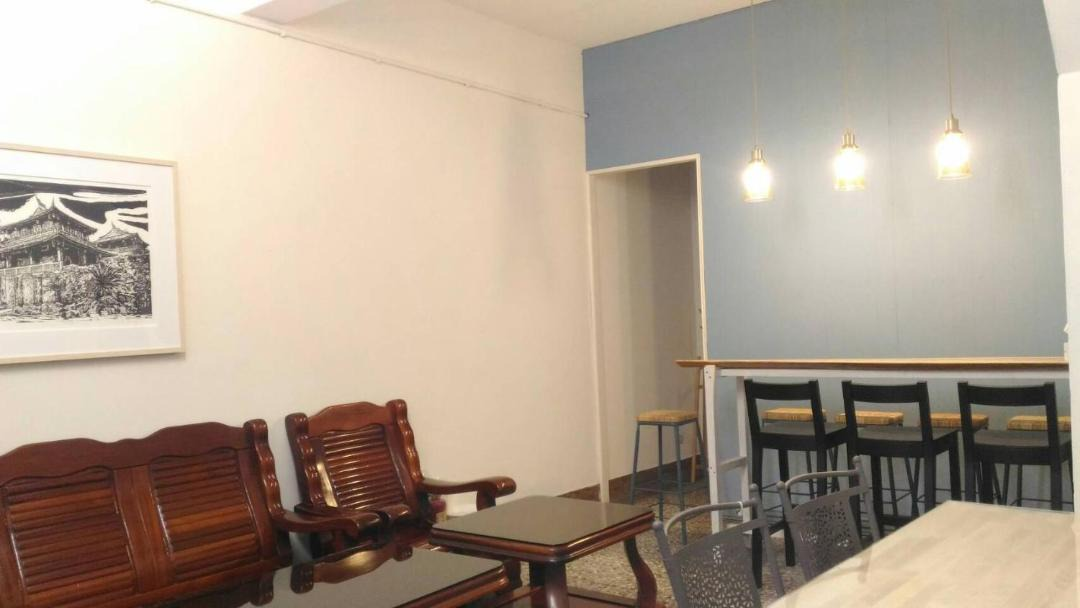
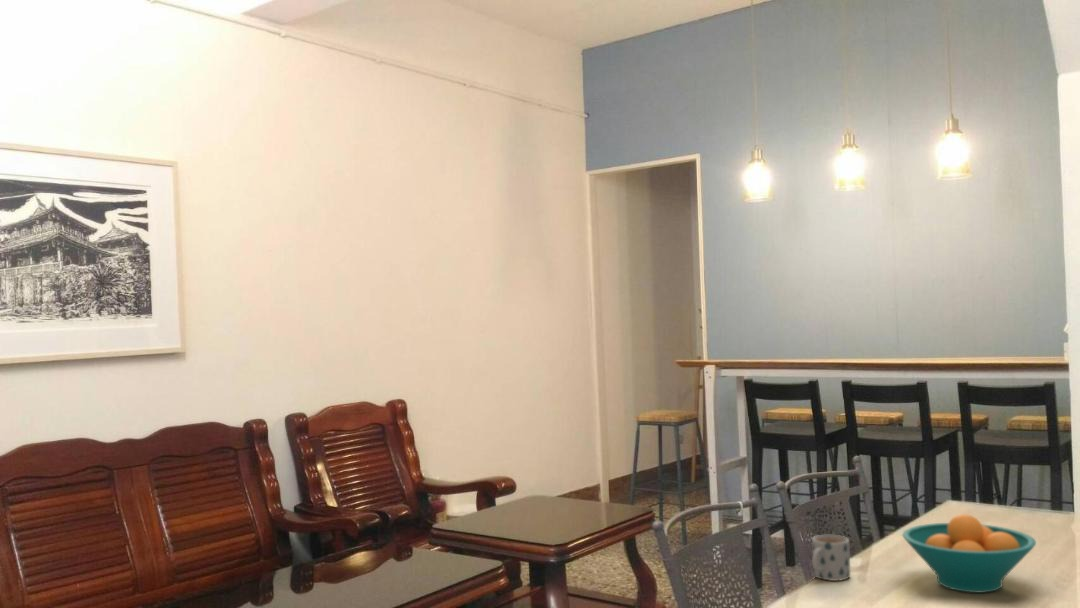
+ fruit bowl (967, 549)
+ mug (827, 558)
